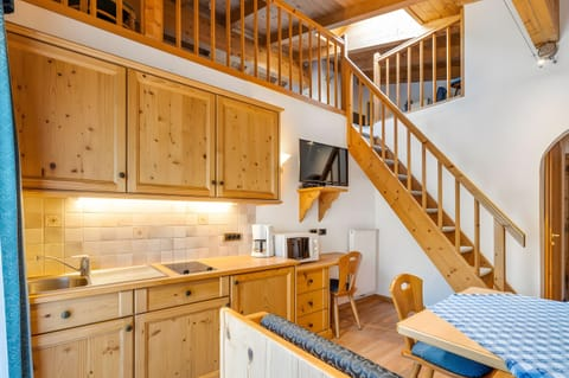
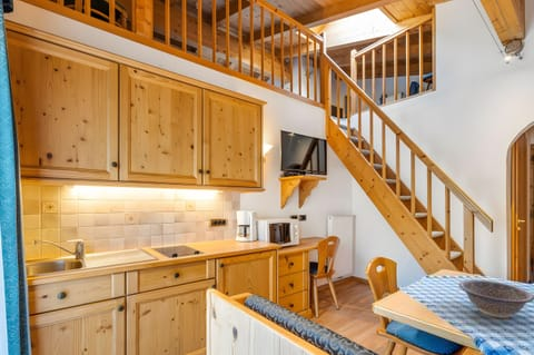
+ decorative bowl (494, 300)
